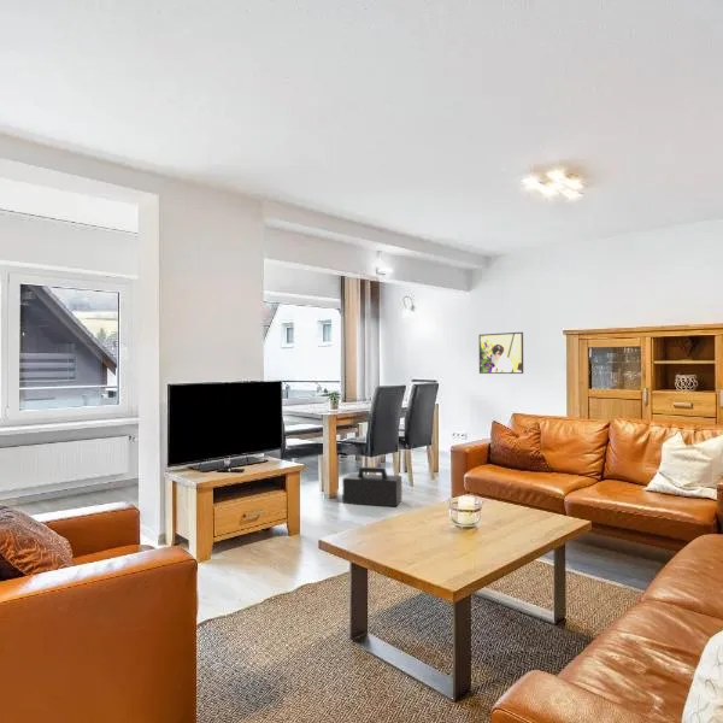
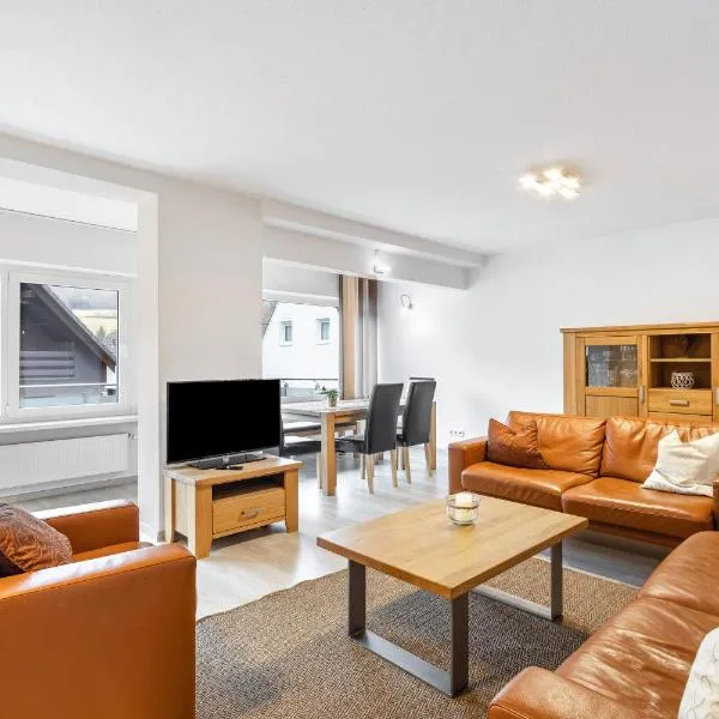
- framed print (500, 353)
- speaker (372, 484)
